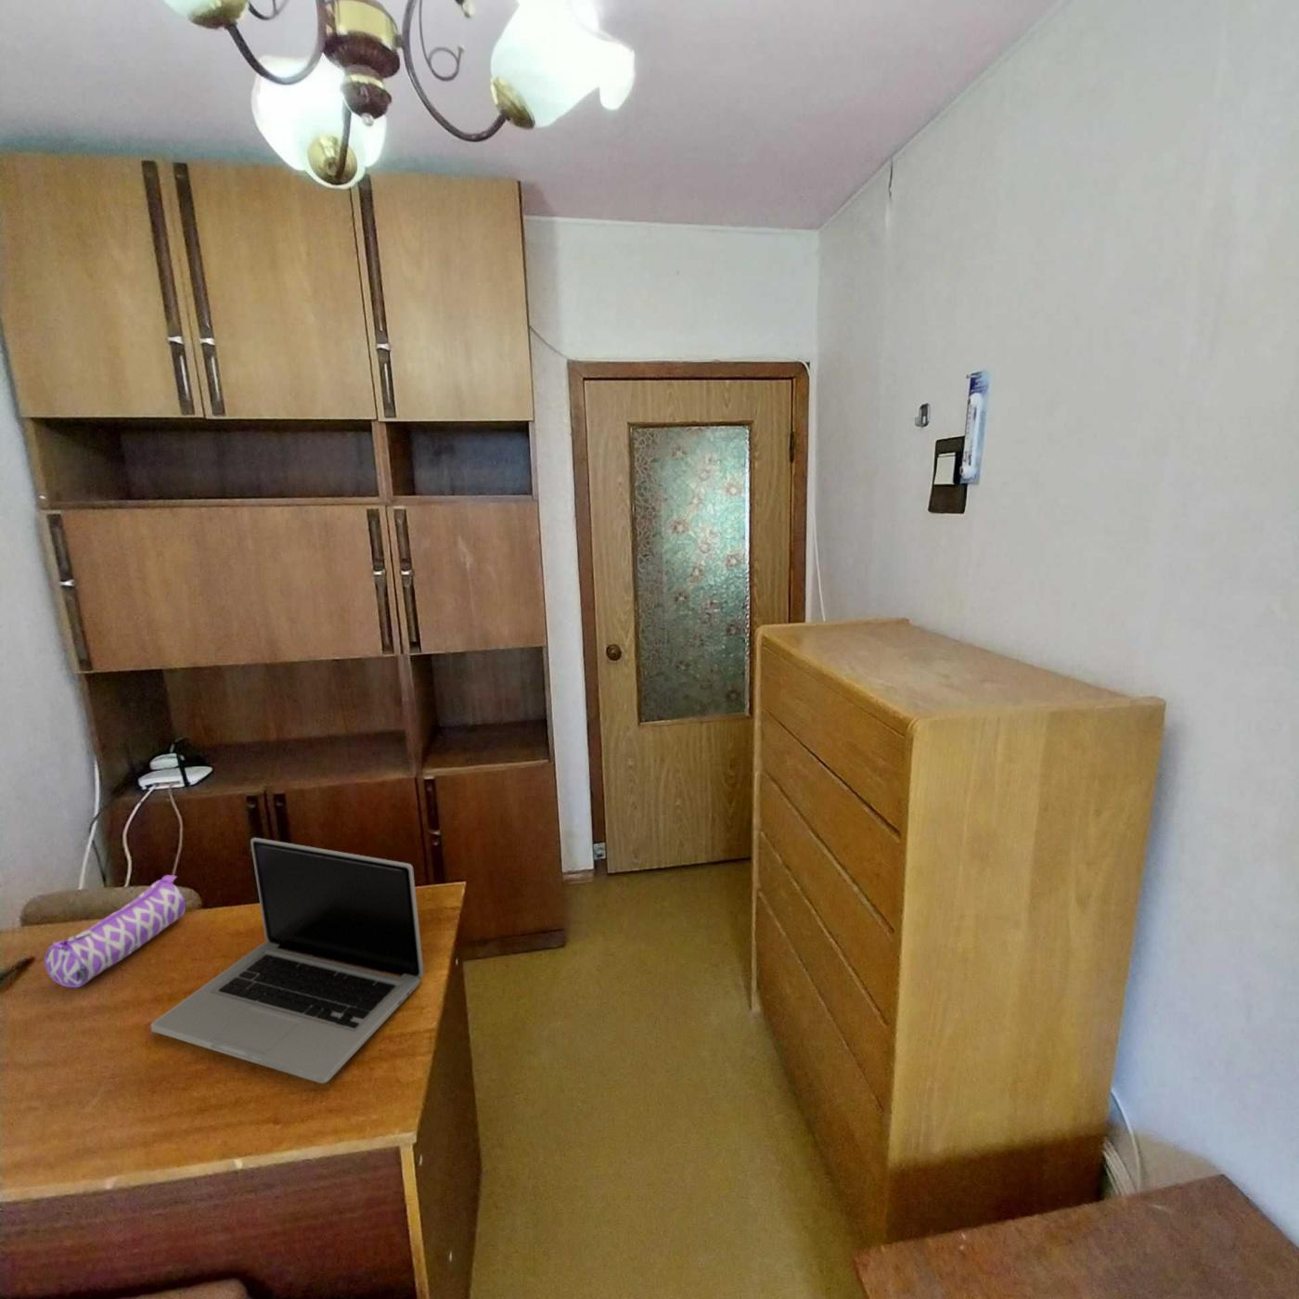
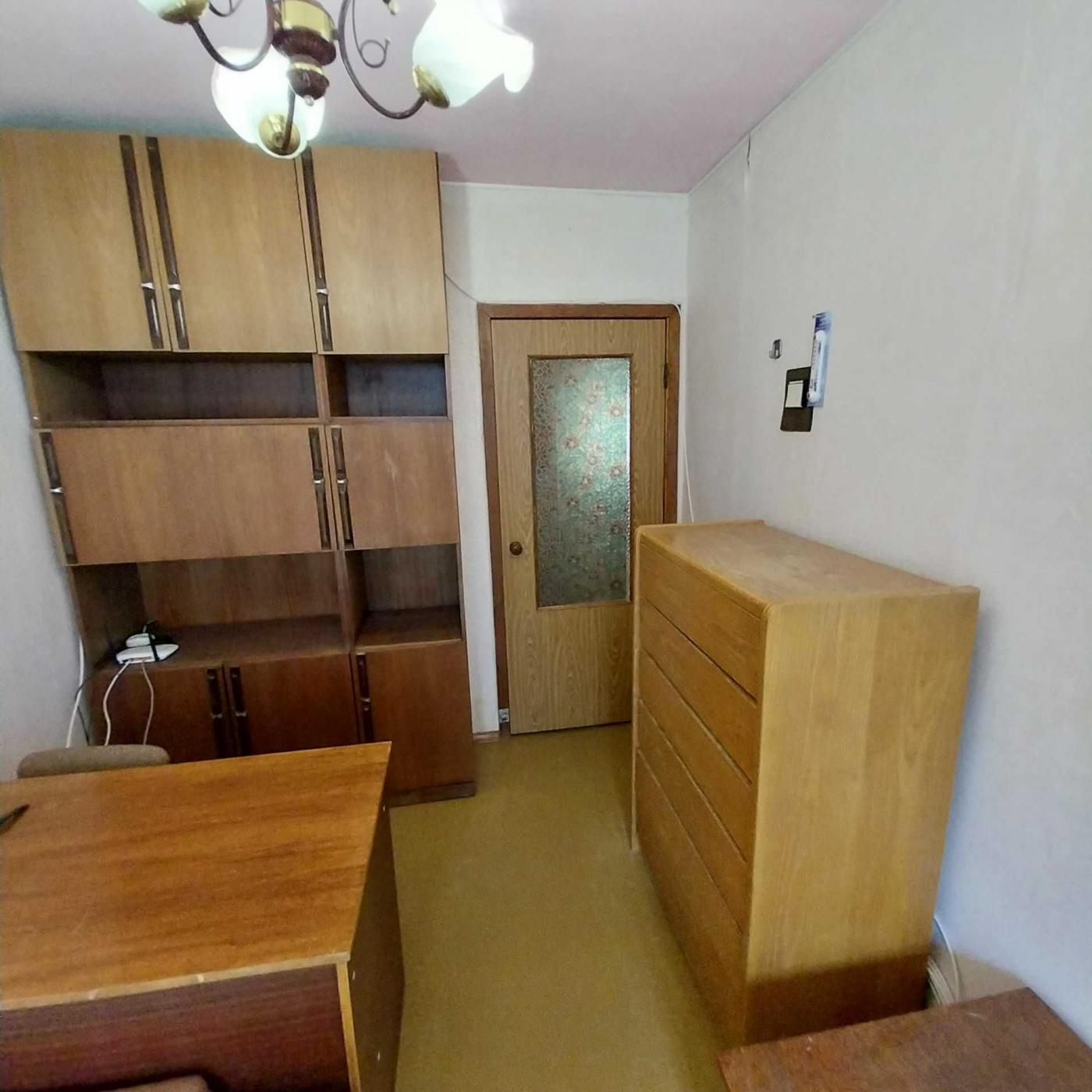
- laptop (284, 947)
- pencil case (119, 929)
